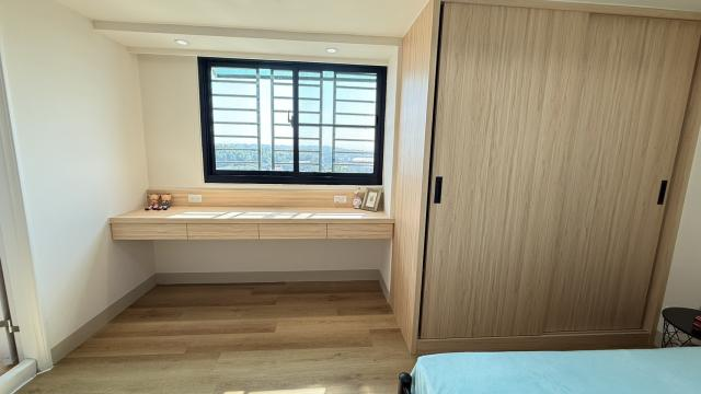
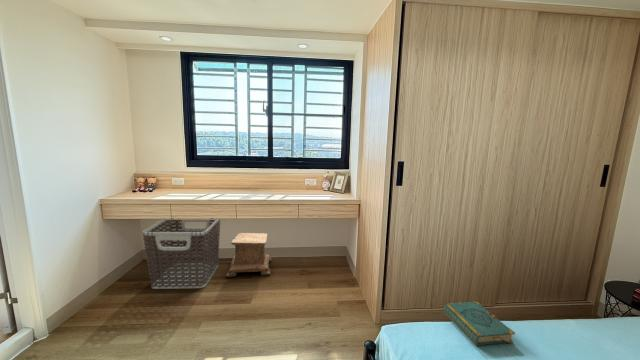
+ stool (250, 252)
+ book (477, 322)
+ clothes hamper (186, 249)
